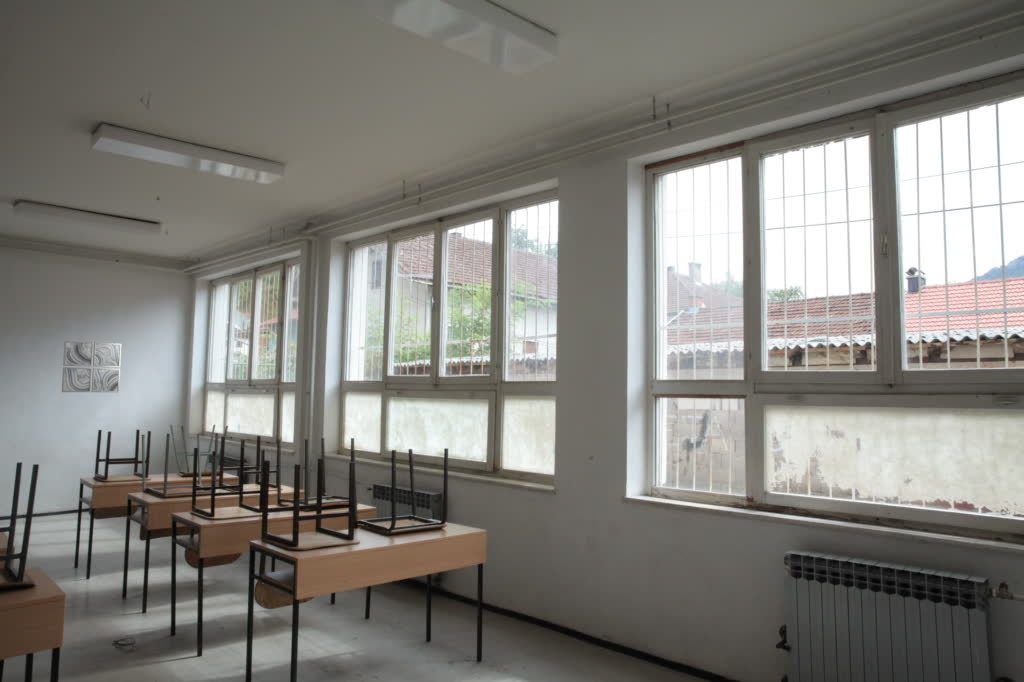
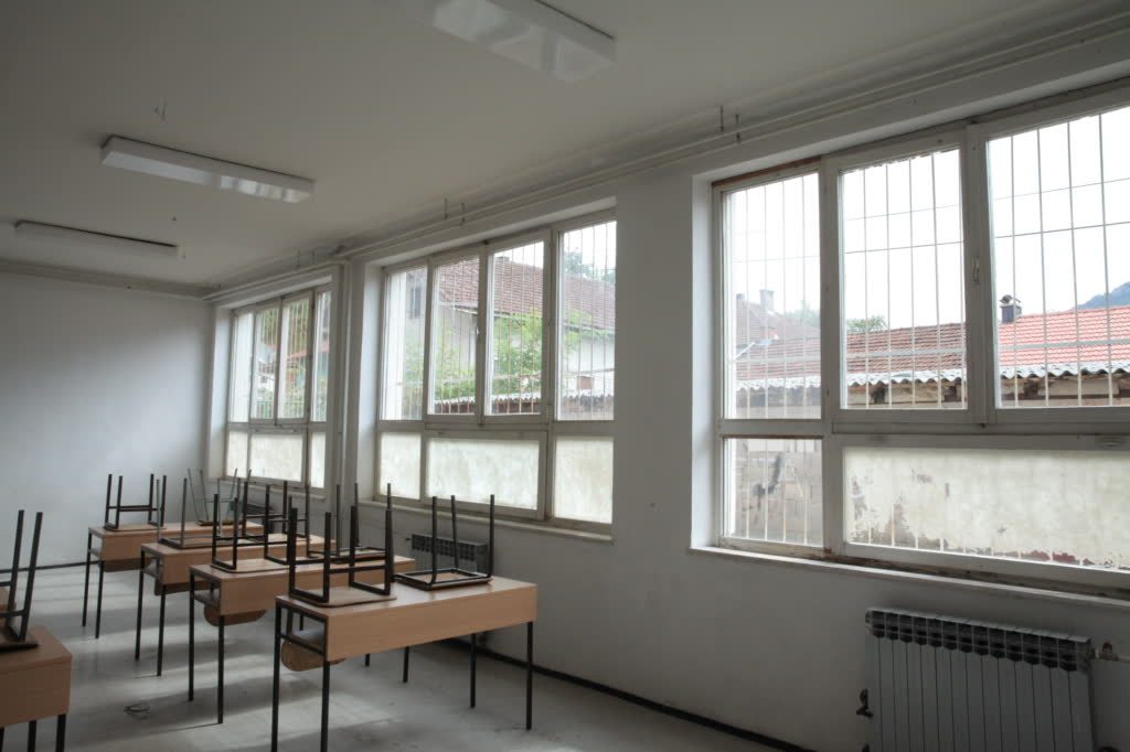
- wall art (91, 366)
